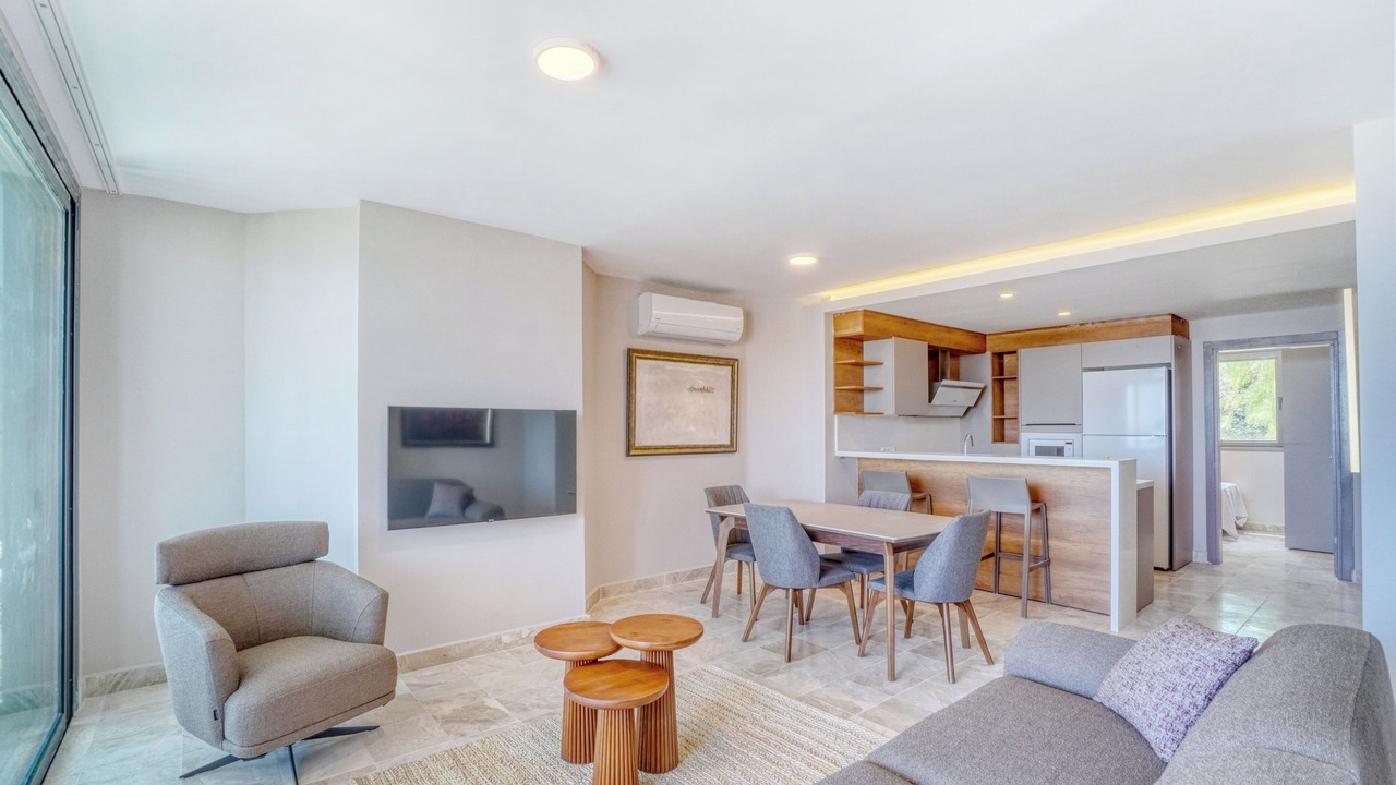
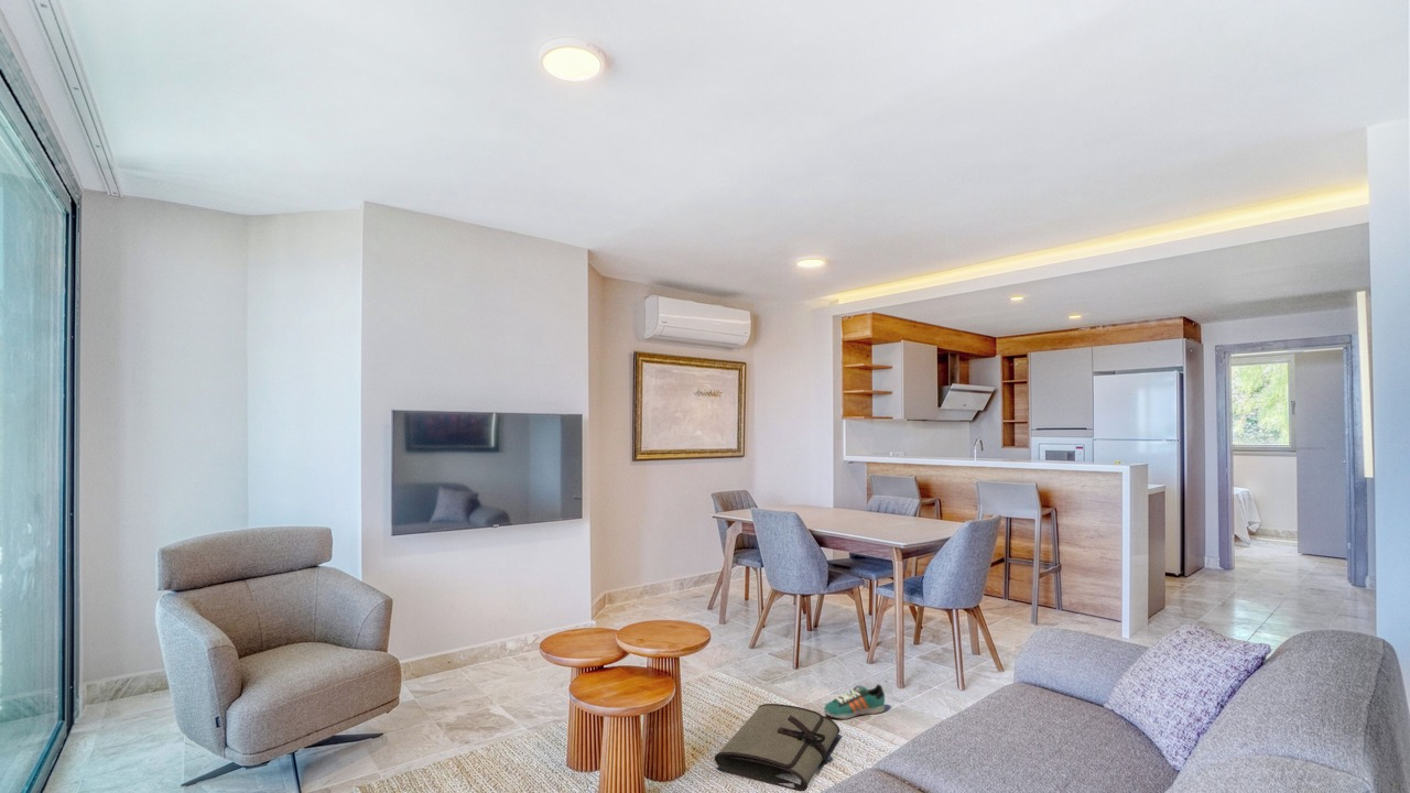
+ sneaker (854, 698)
+ tool roll (780, 734)
